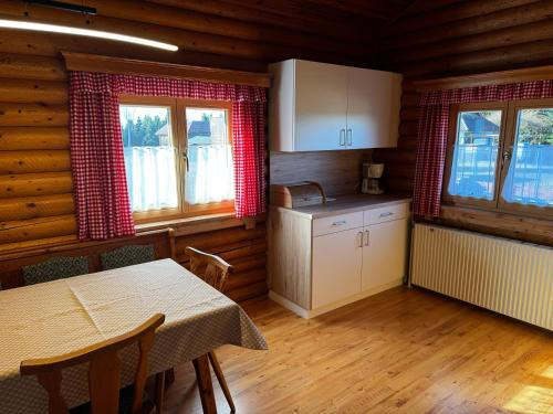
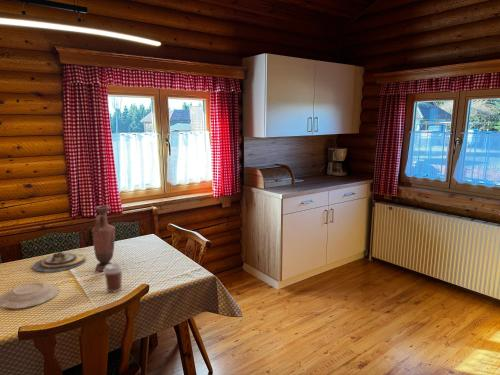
+ plate (29, 292)
+ vase (104, 237)
+ plate (60, 257)
+ coffee cup (113, 277)
